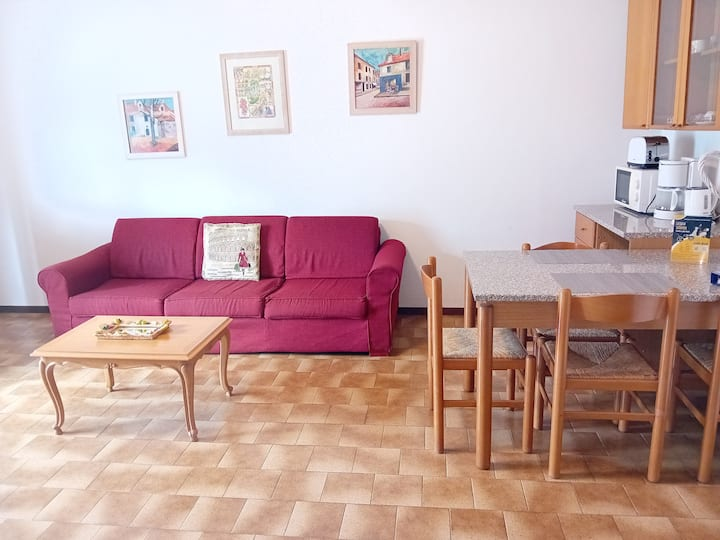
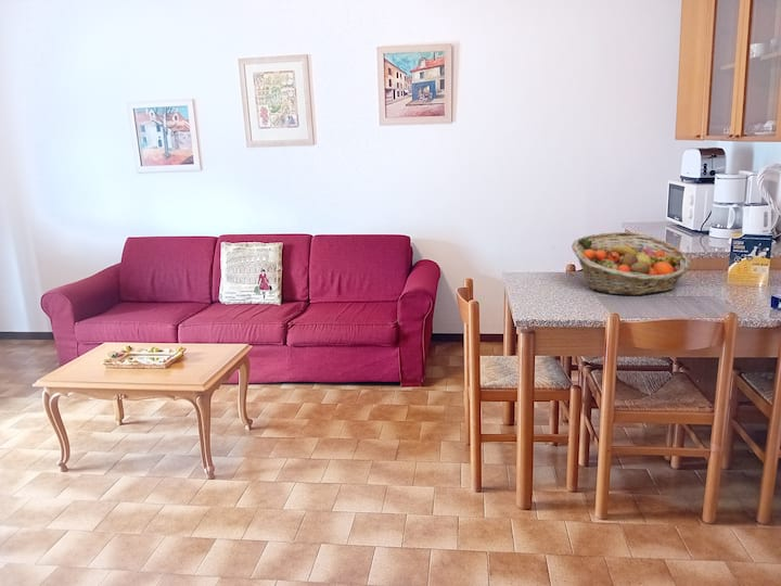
+ fruit basket (629, 262)
